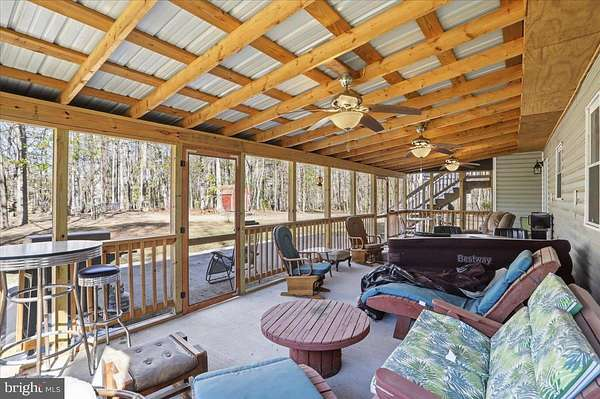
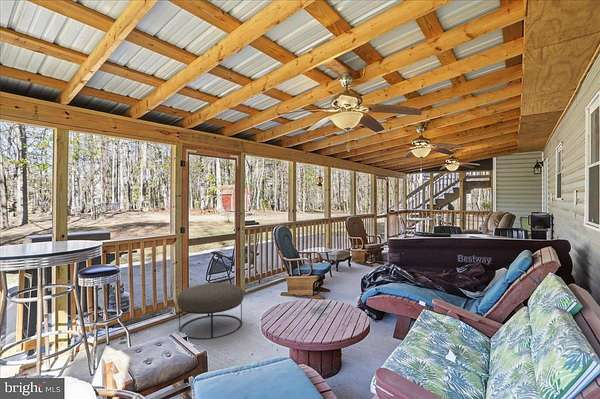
+ ottoman (211, 307)
